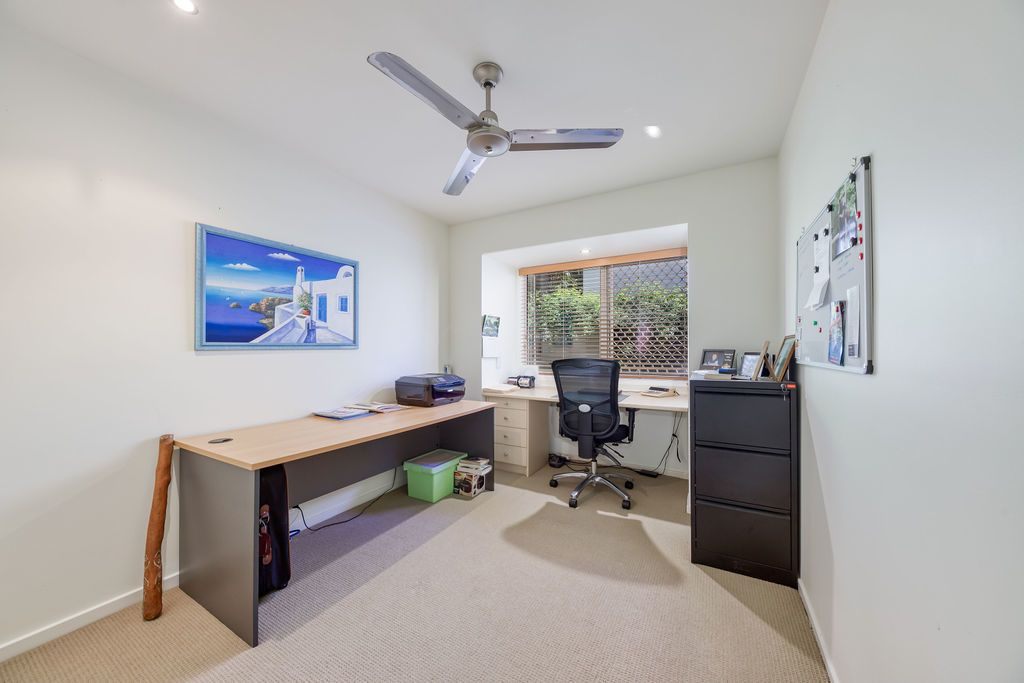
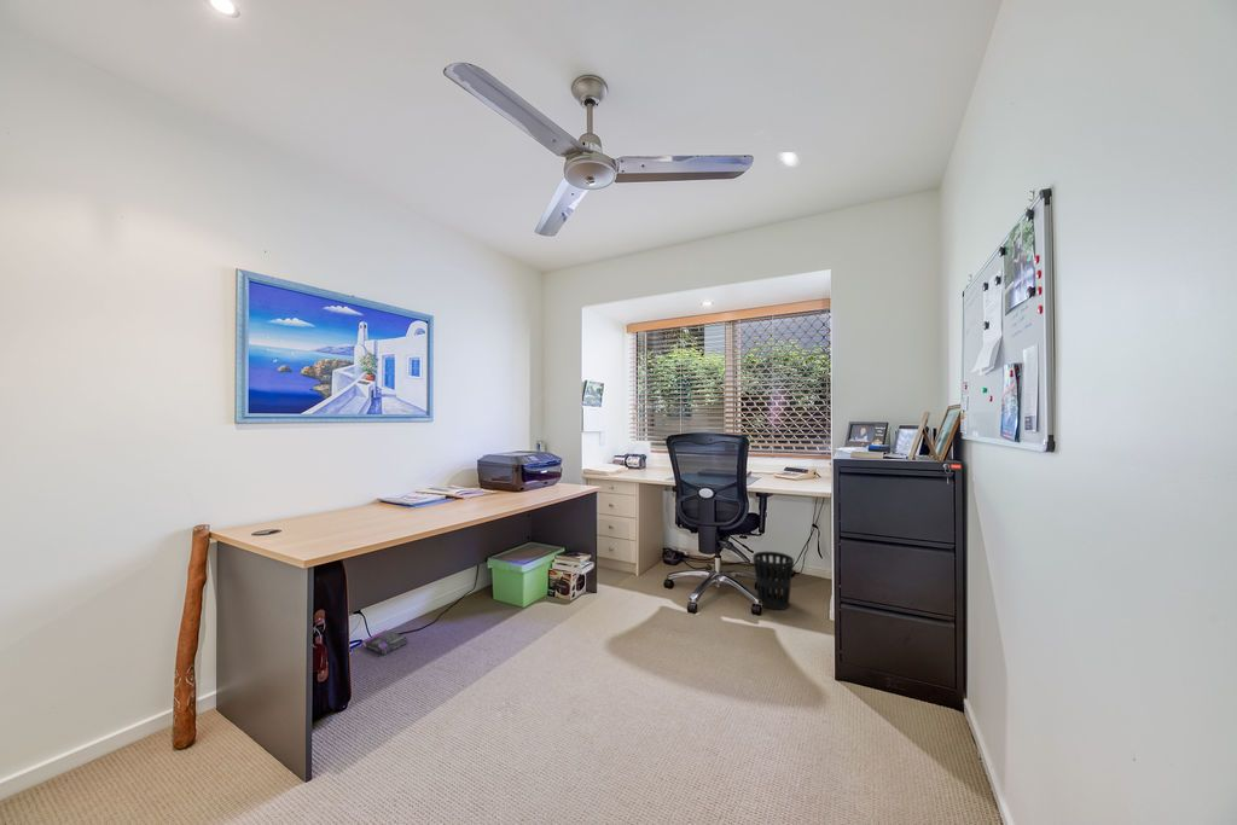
+ box (384, 641)
+ wastebasket (773, 580)
